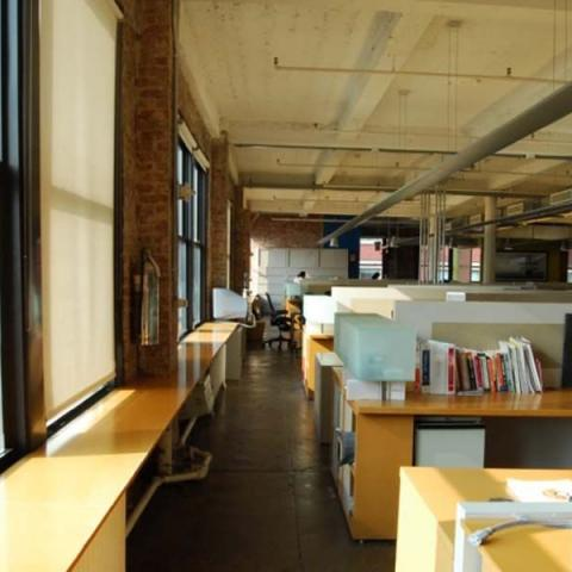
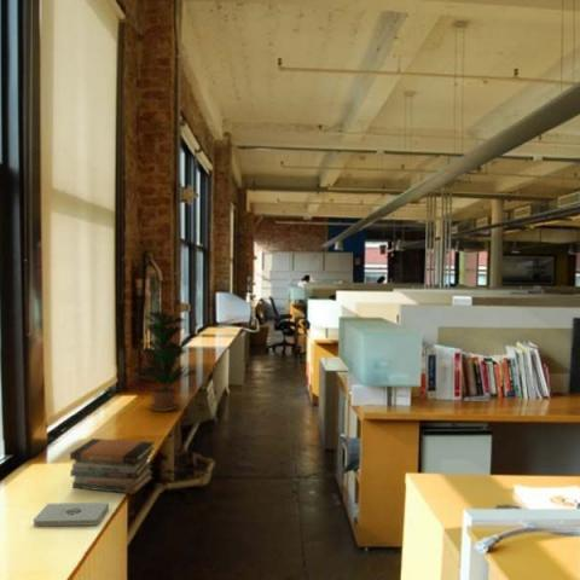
+ book stack (112, 464)
+ notepad (71, 514)
+ potted plant (162, 359)
